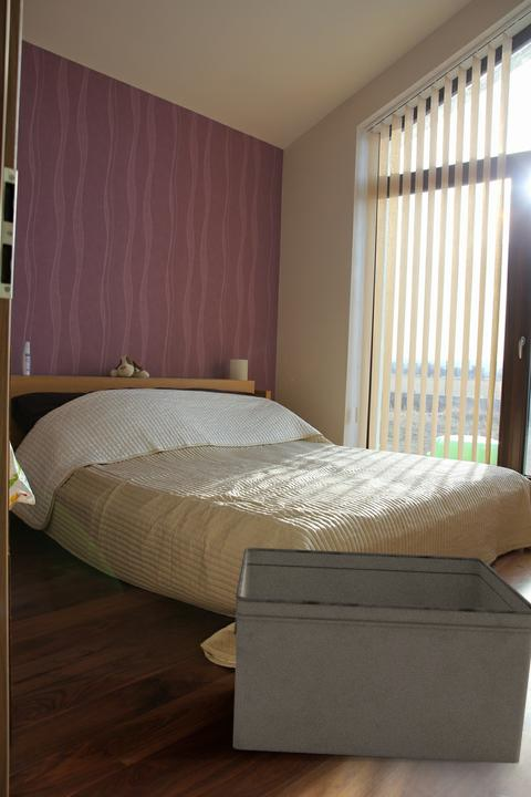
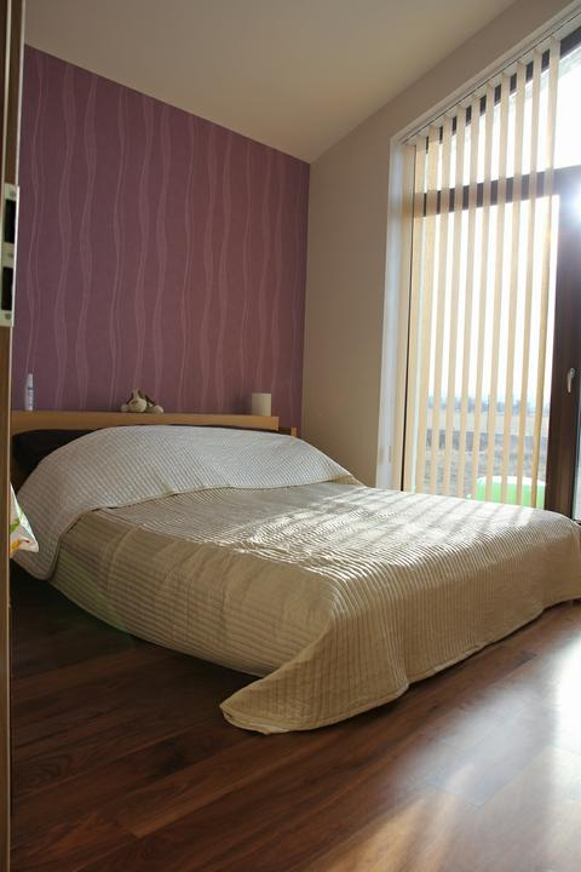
- storage bin (369, 646)
